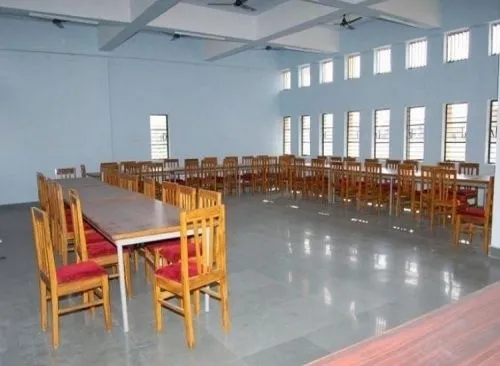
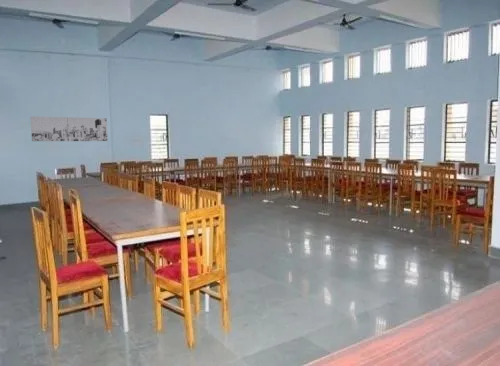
+ wall art (70, 129)
